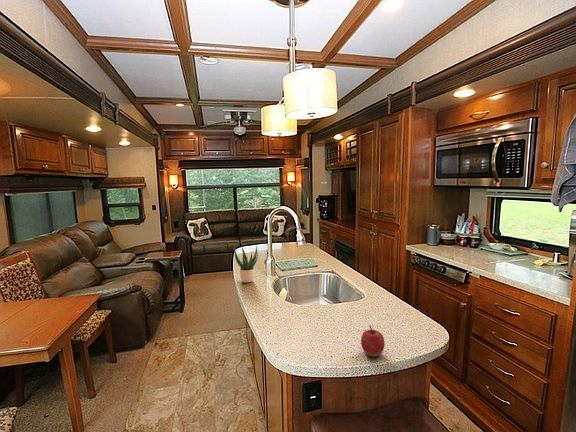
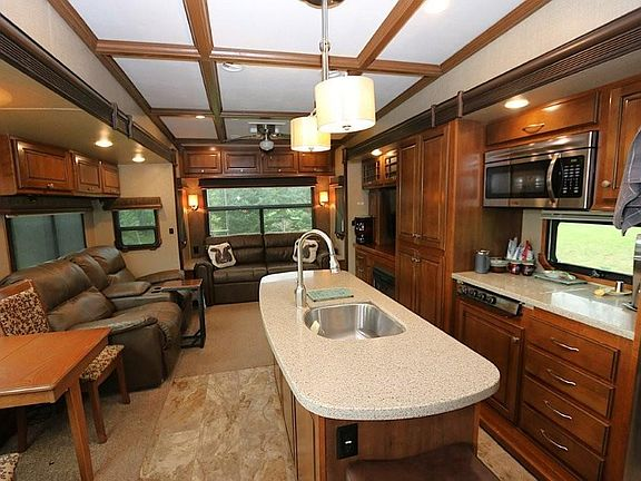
- apple (372, 339)
- potted plant (245, 261)
